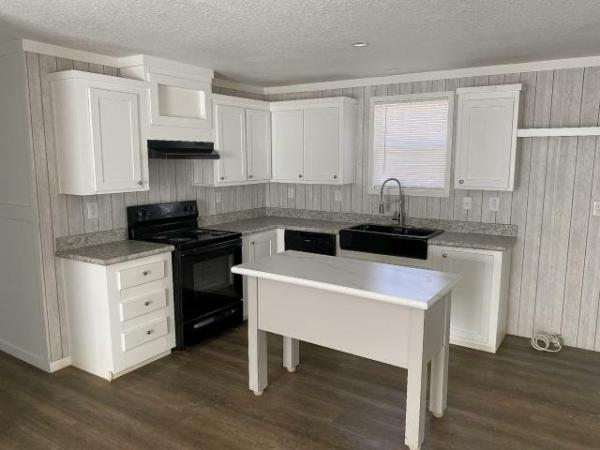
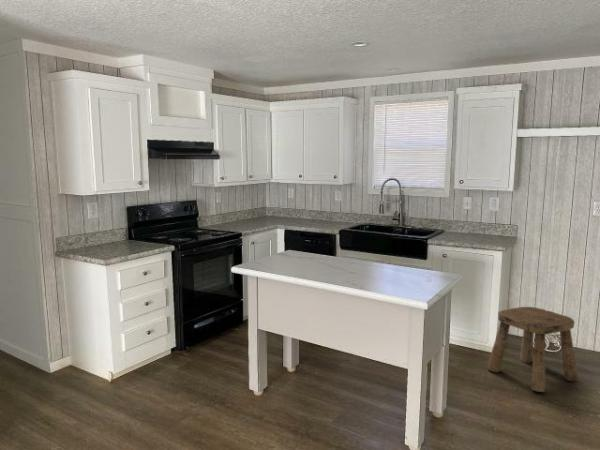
+ stool (532, 345)
